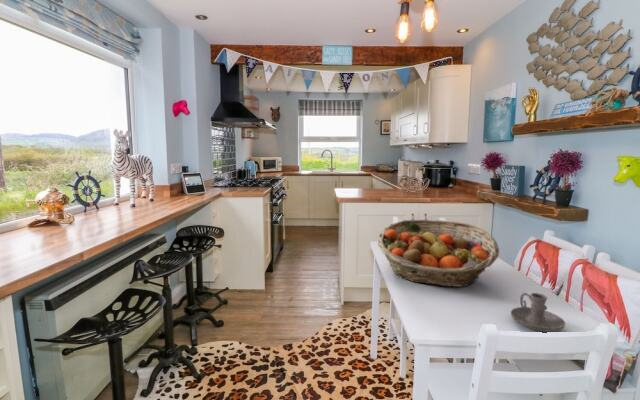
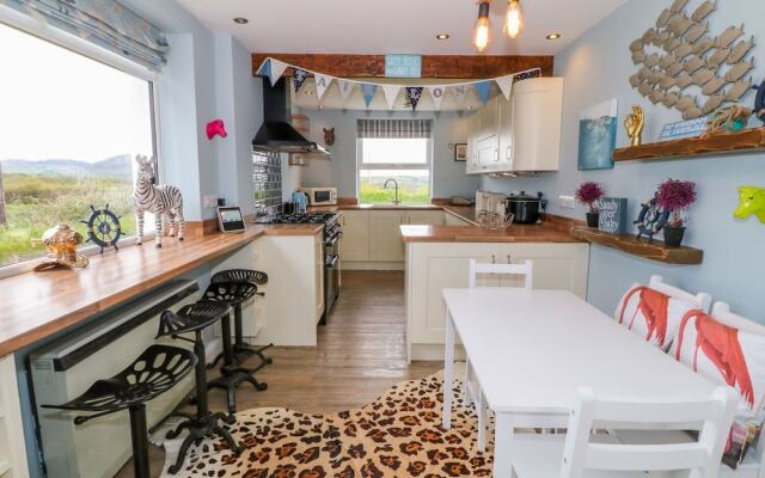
- fruit basket (434, 250)
- candle holder (534, 308)
